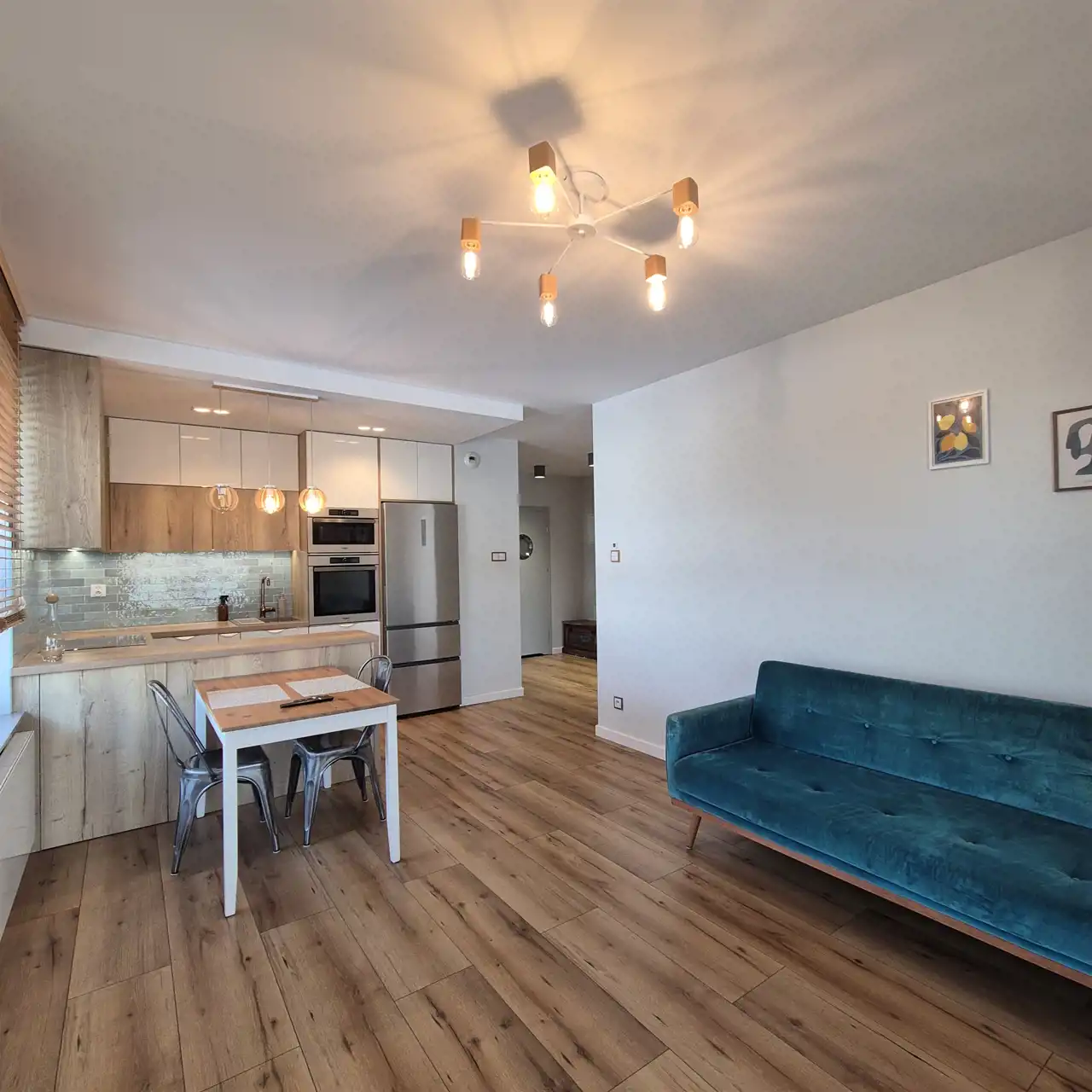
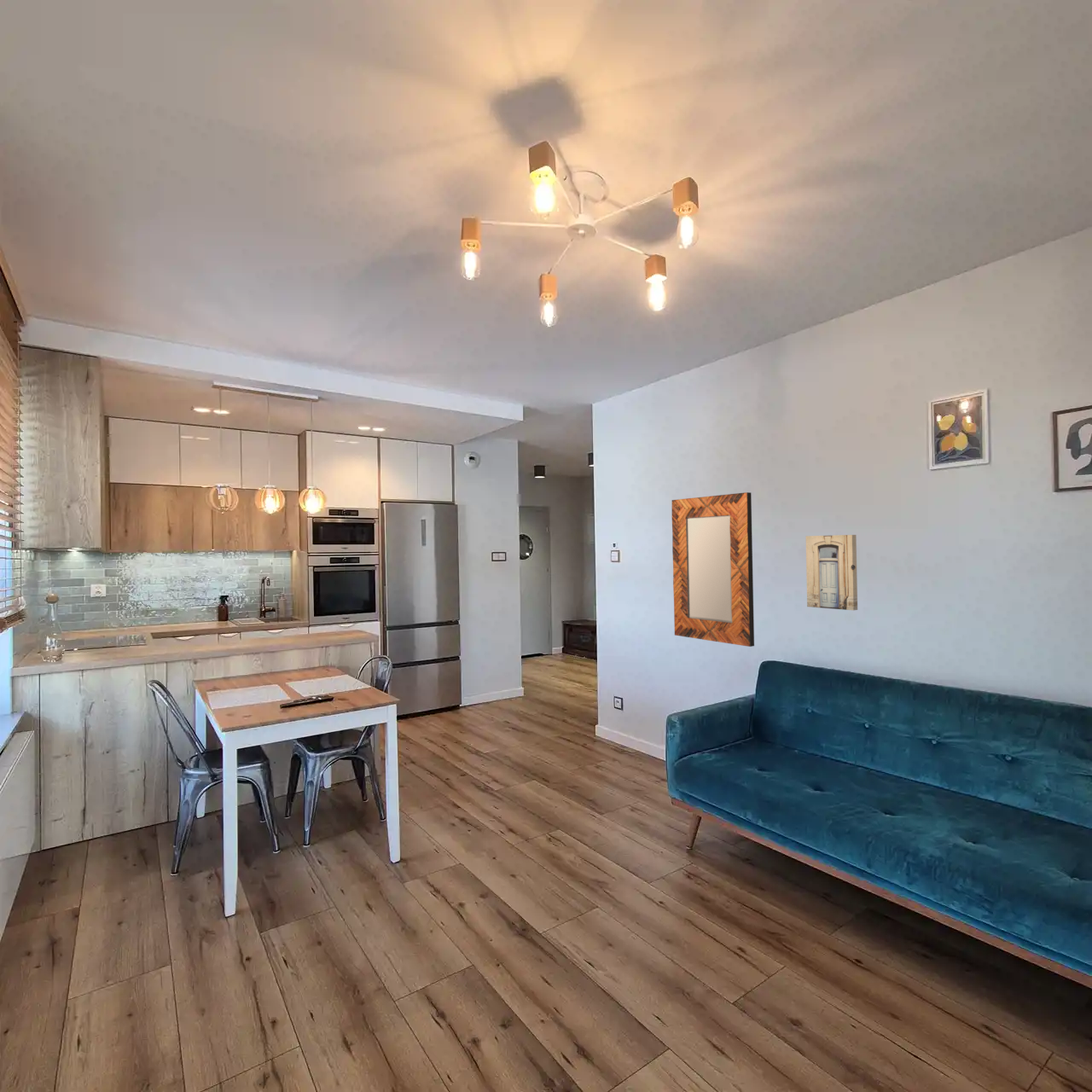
+ home mirror (710, 568)
+ wall art (830, 572)
